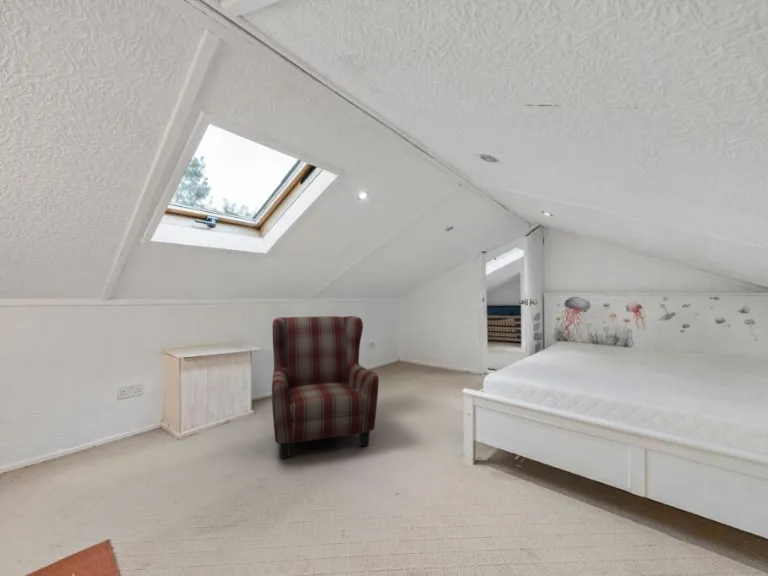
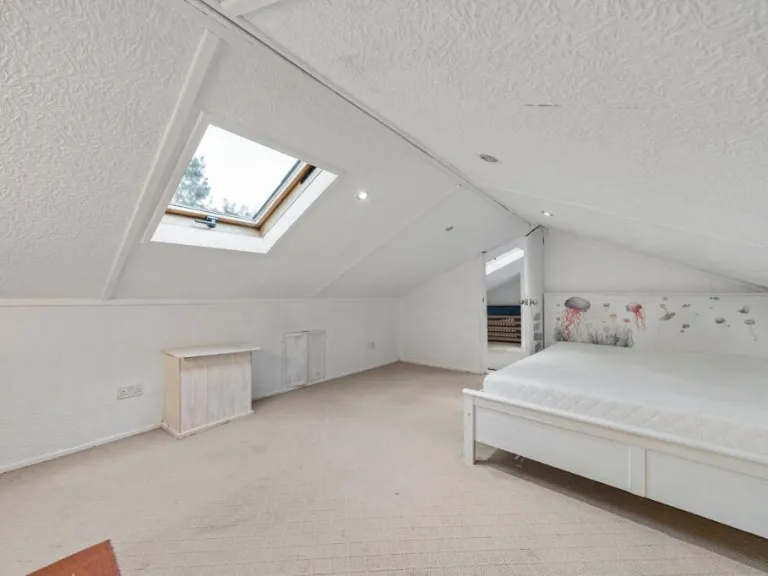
- armchair (321, 377)
